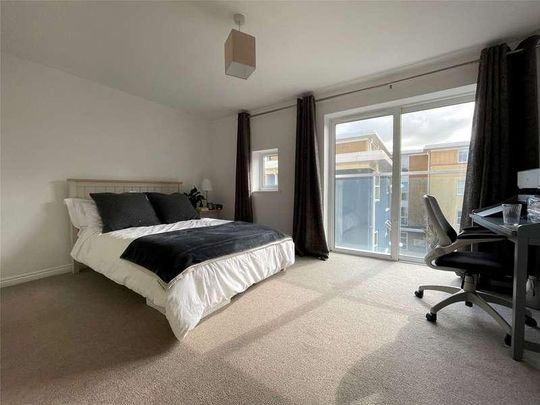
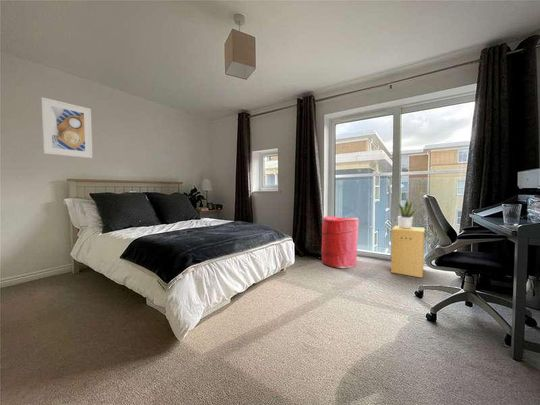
+ laundry hamper (339, 239)
+ cardboard box (408, 249)
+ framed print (68, 129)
+ potted plant (404, 212)
